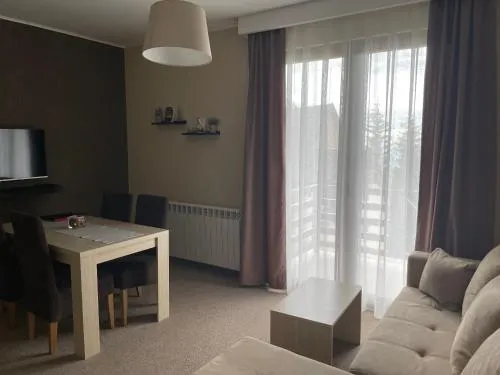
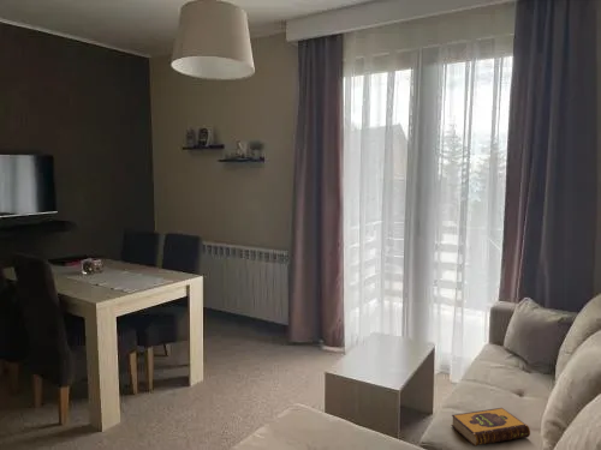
+ hardback book (489, 426)
